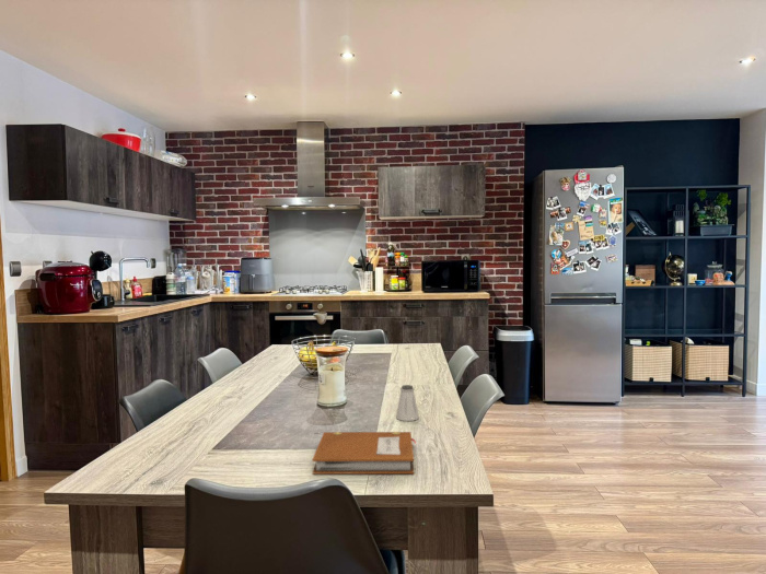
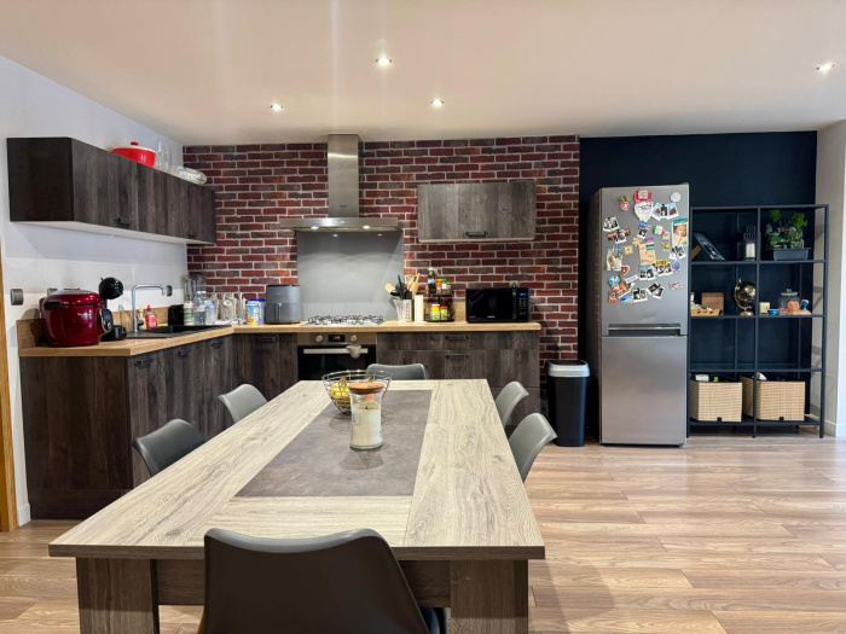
- notebook (368, 450)
- saltshaker (407, 401)
